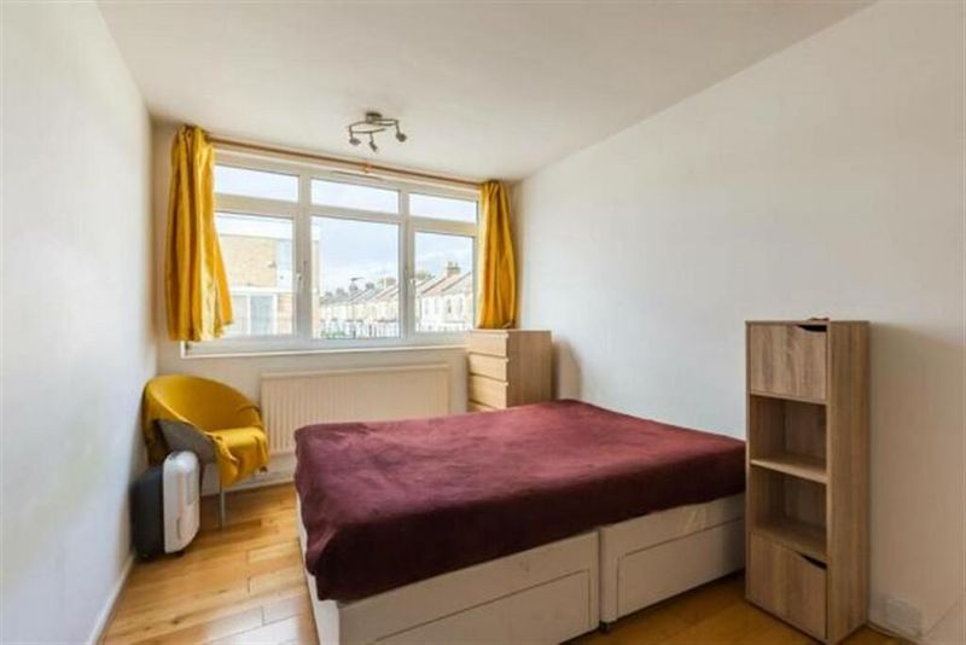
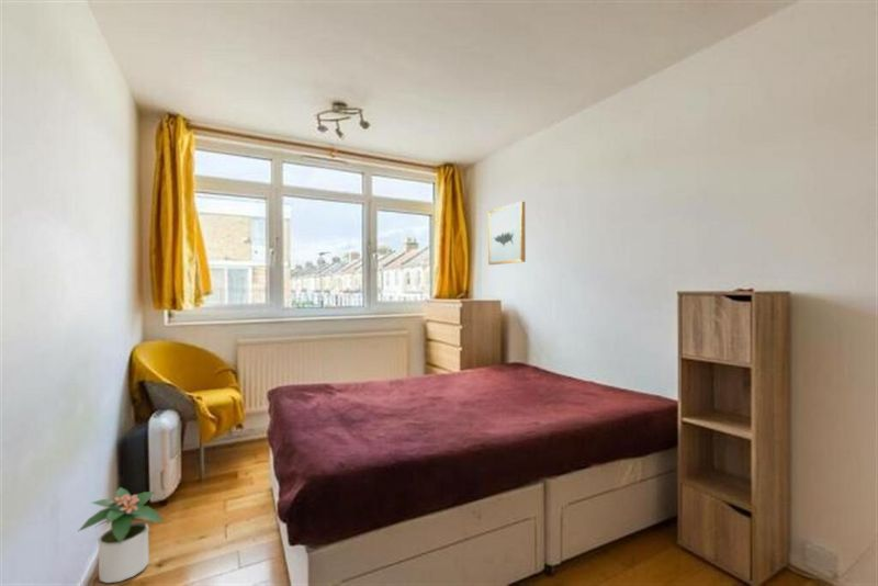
+ wall art (505, 235)
+ potted plant (125, 532)
